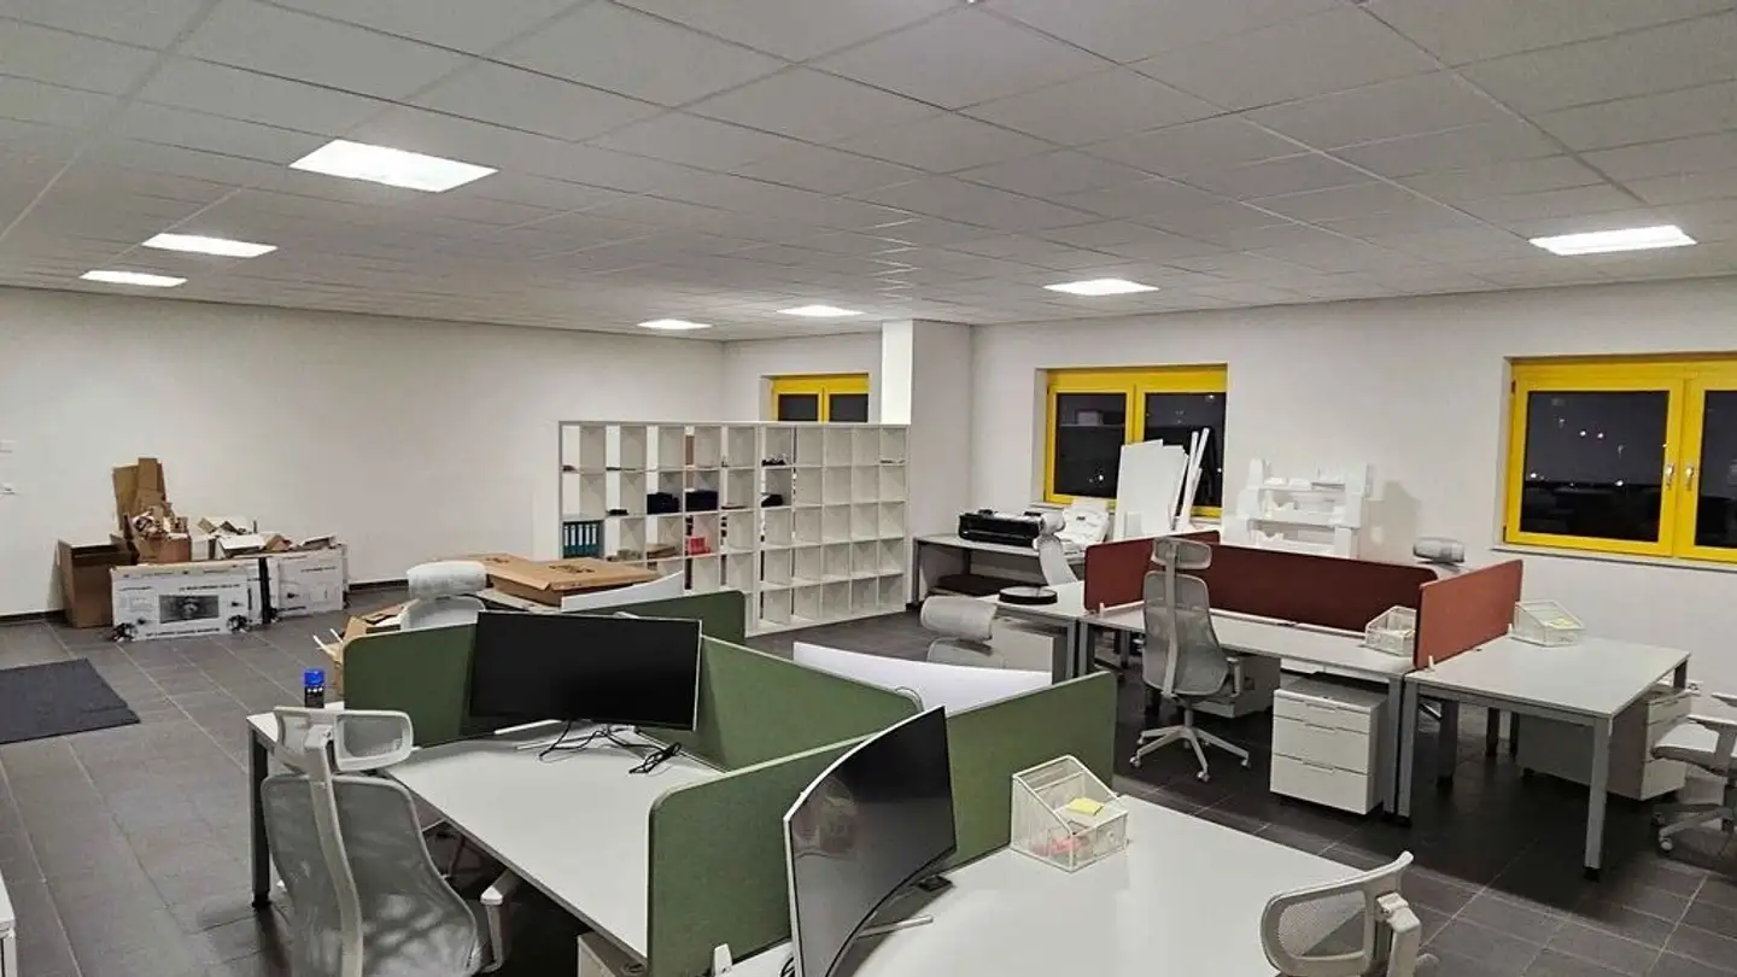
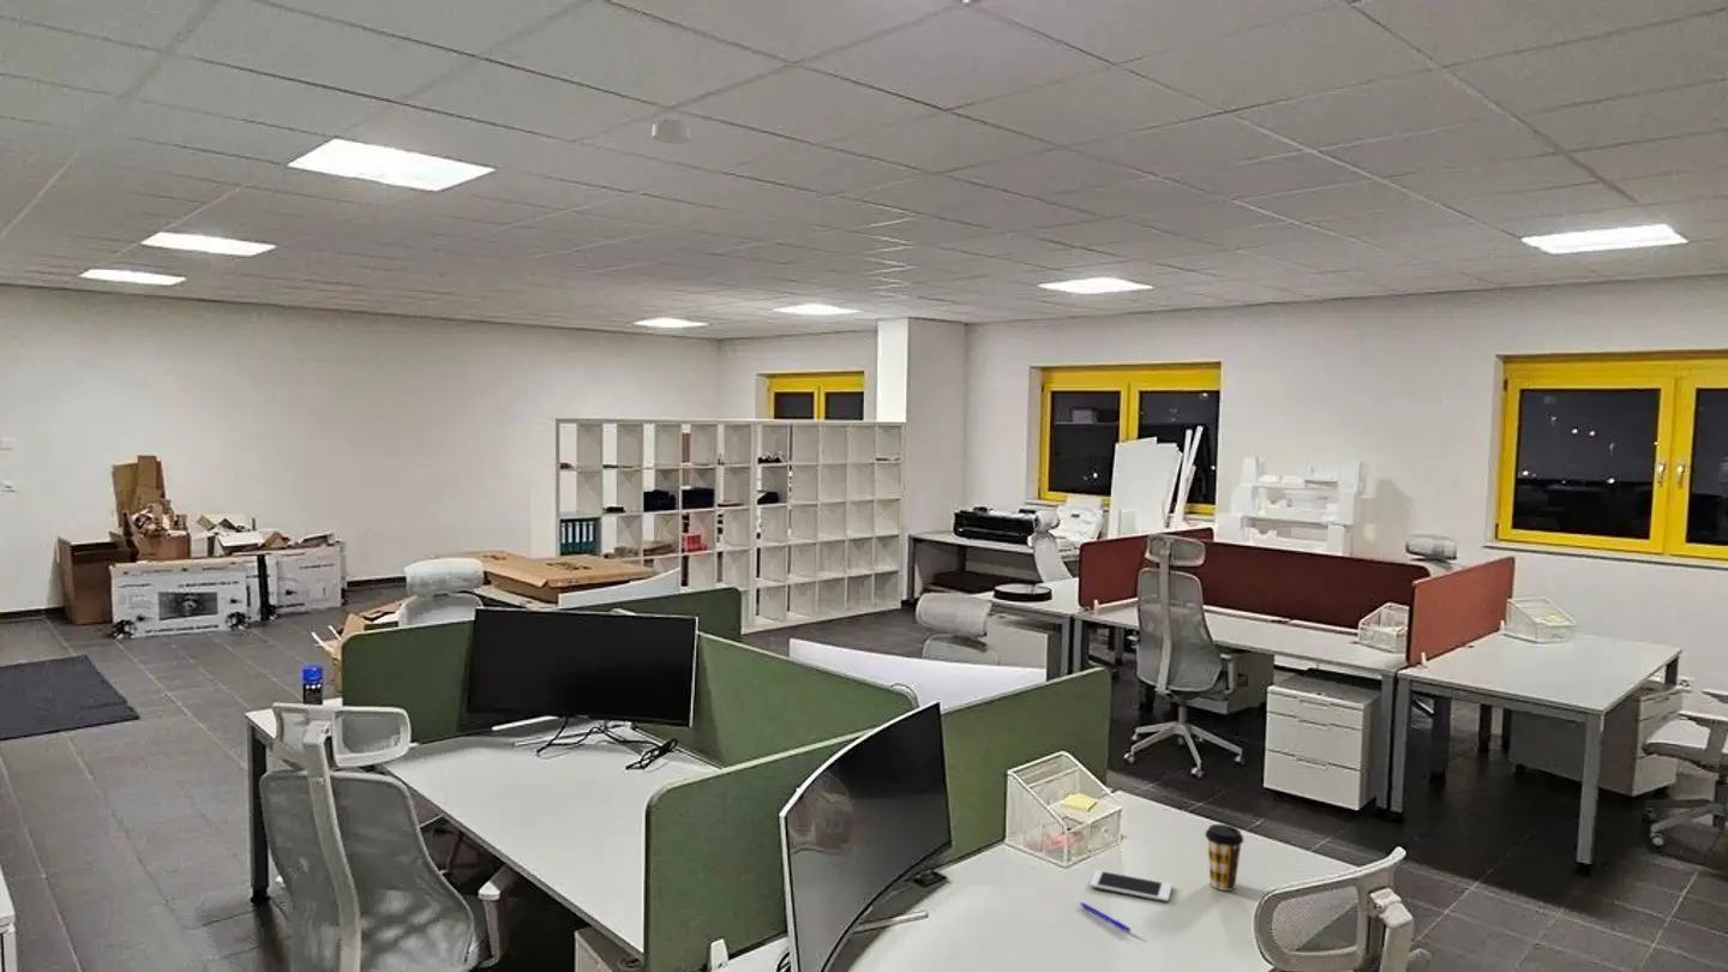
+ cell phone (1130, 884)
+ coffee cup (1223, 857)
+ pen (1103, 916)
+ smoke detector (671, 130)
